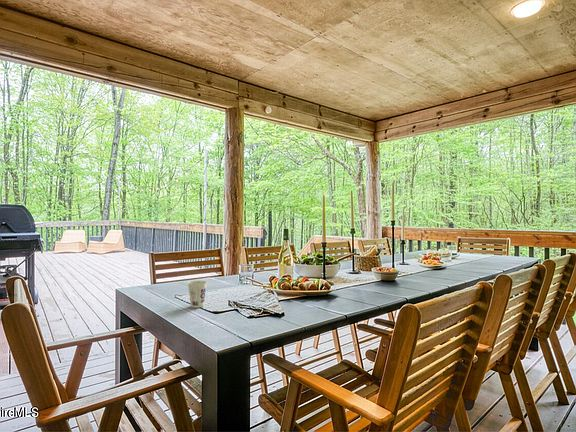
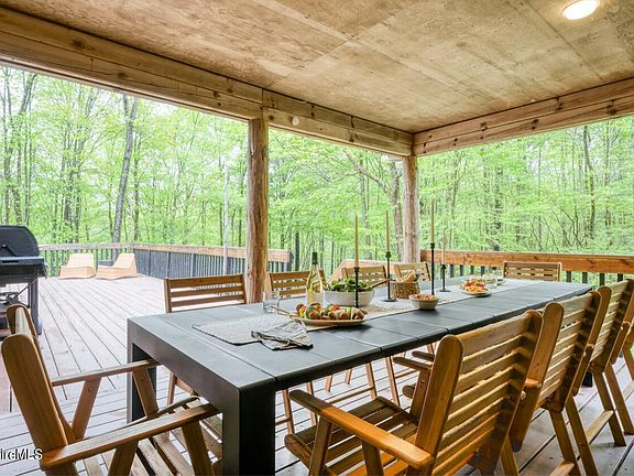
- cup (197, 294)
